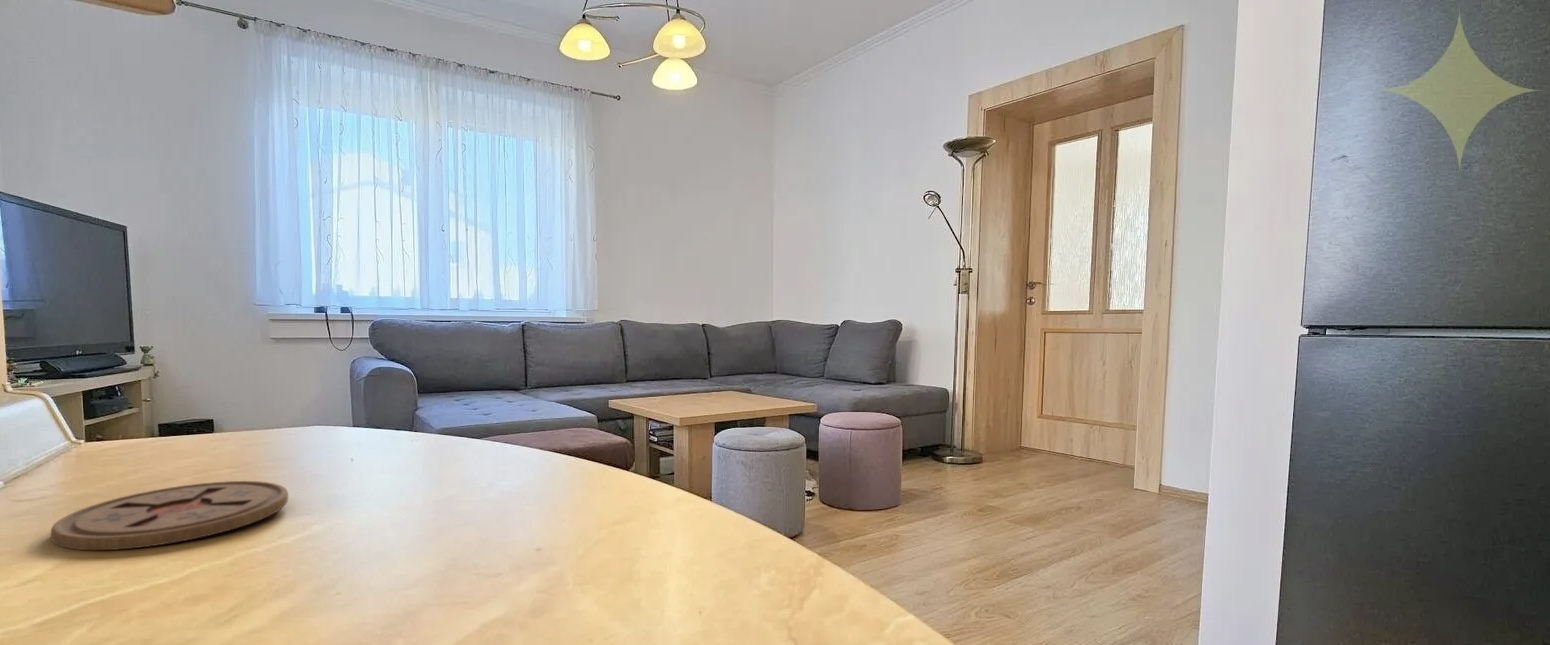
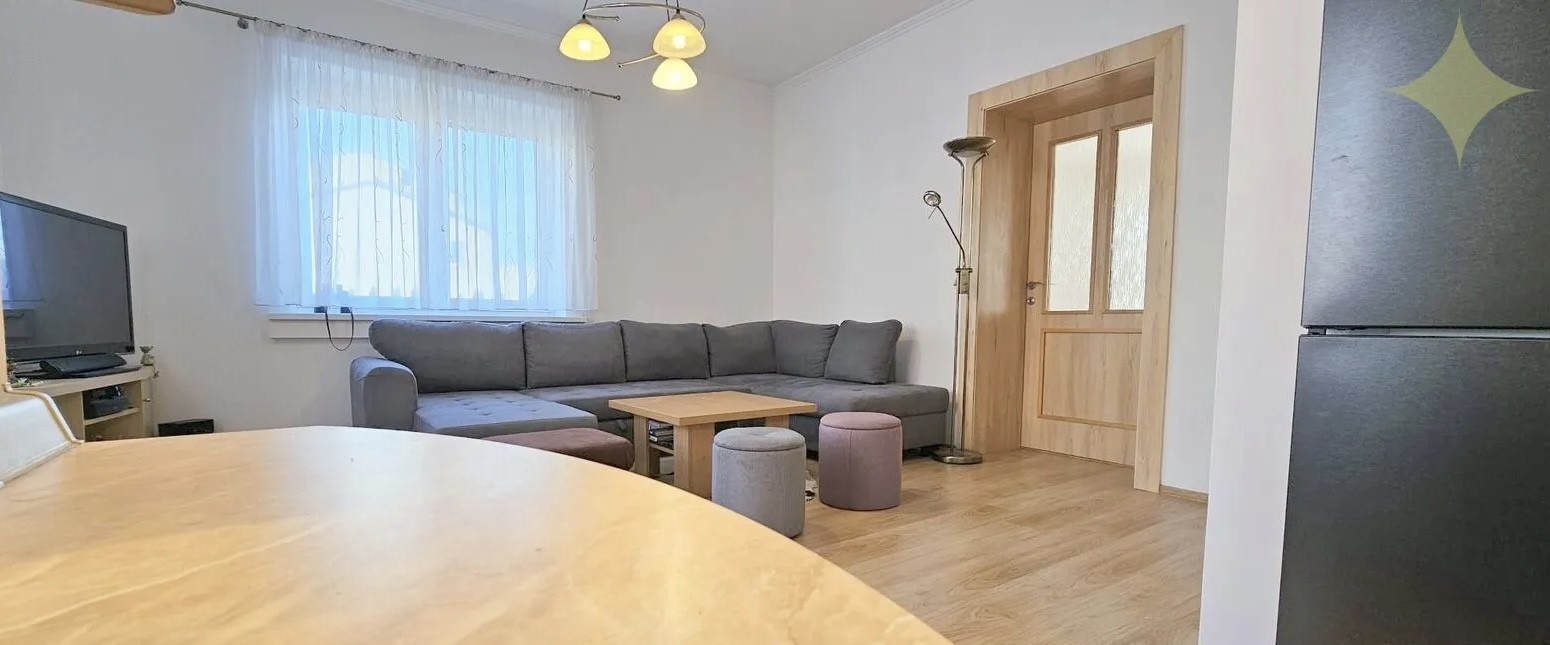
- coaster (180, 511)
